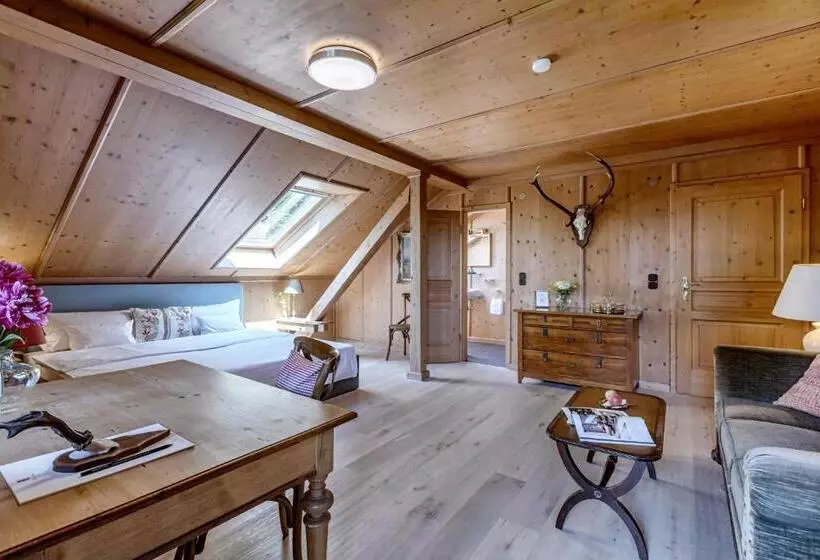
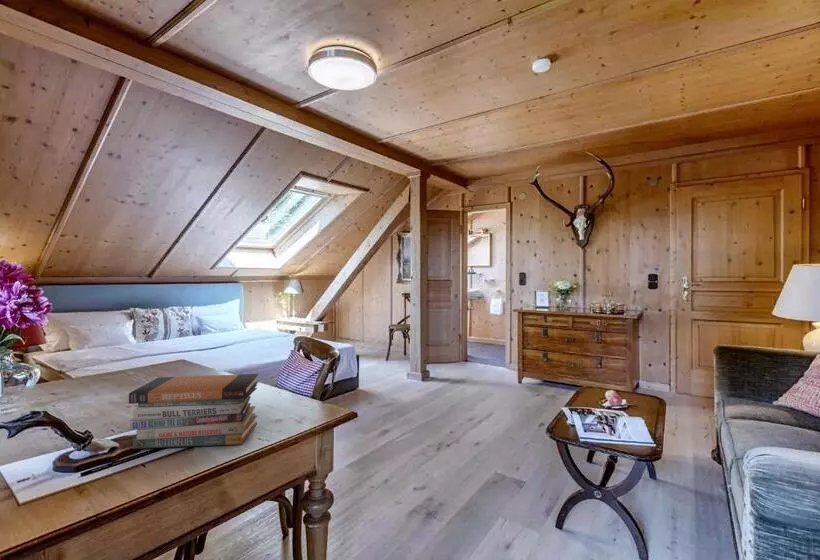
+ book stack (198, 408)
